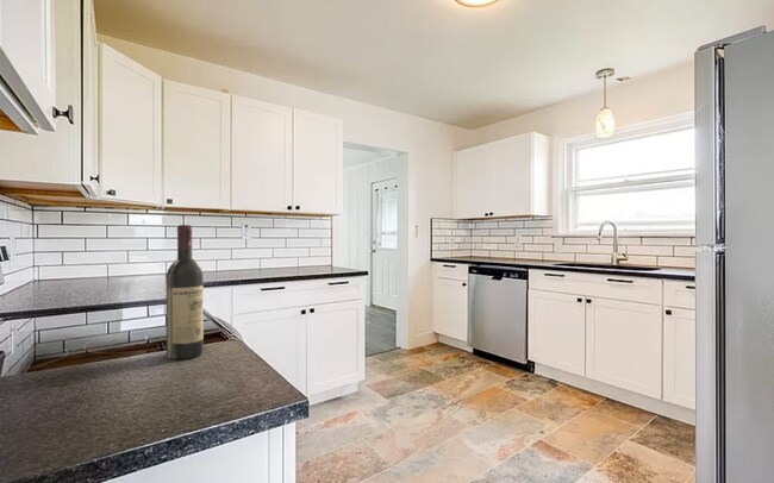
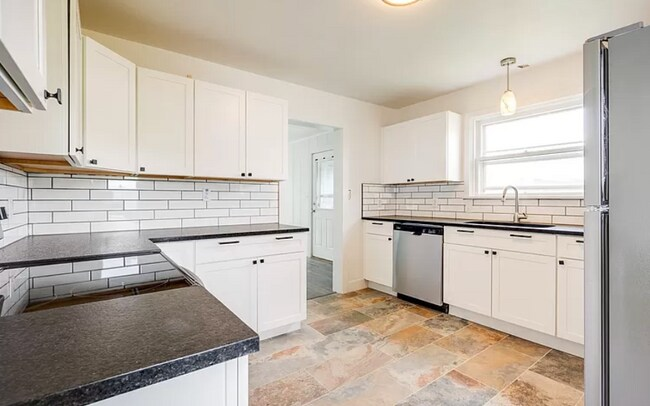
- wine bottle (185, 289)
